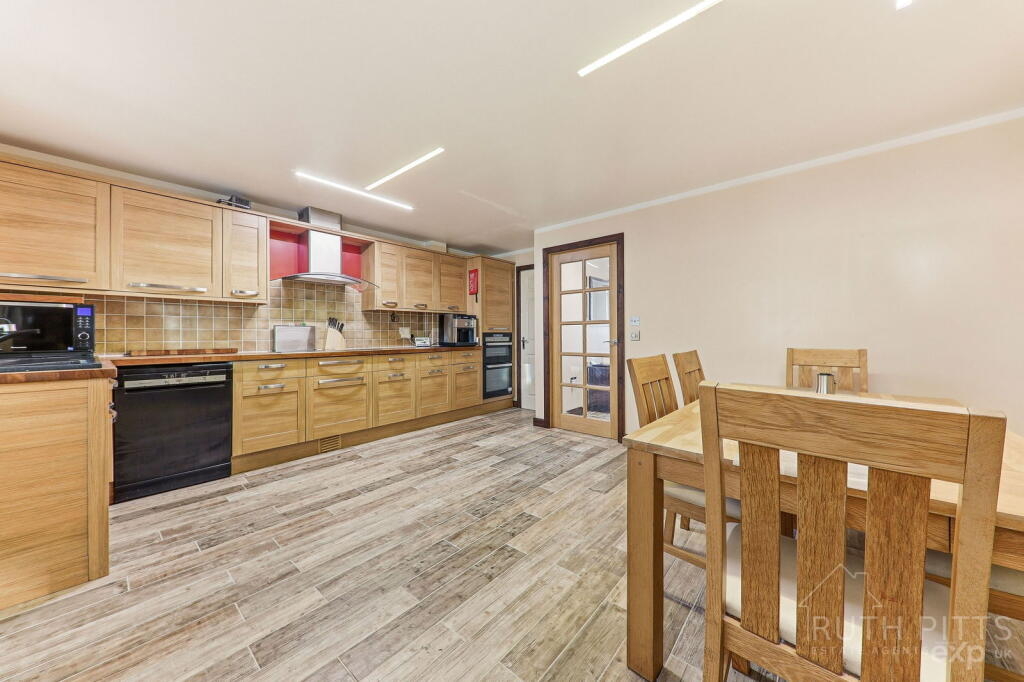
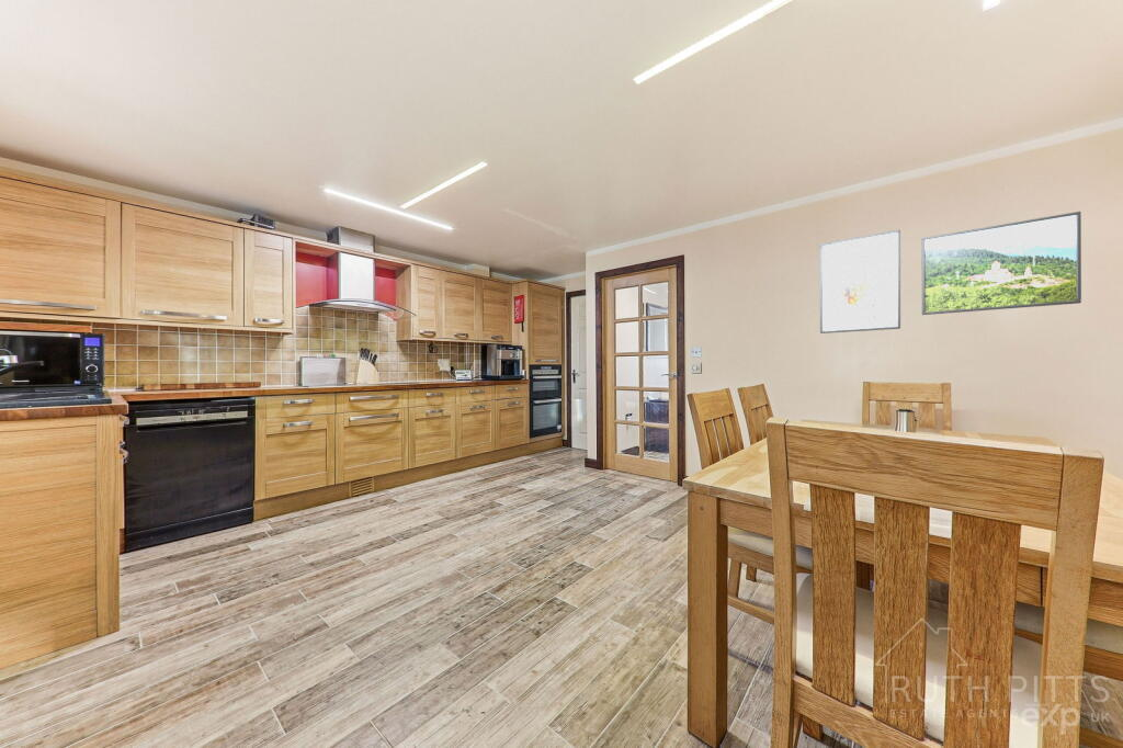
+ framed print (994, 268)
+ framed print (858, 284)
